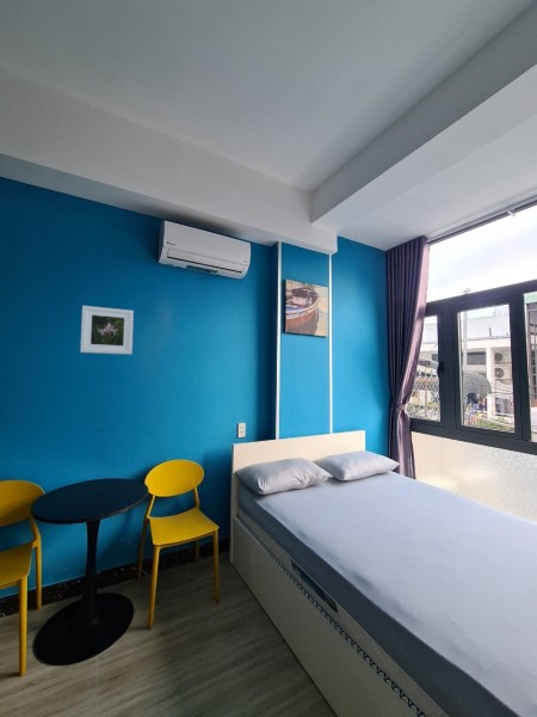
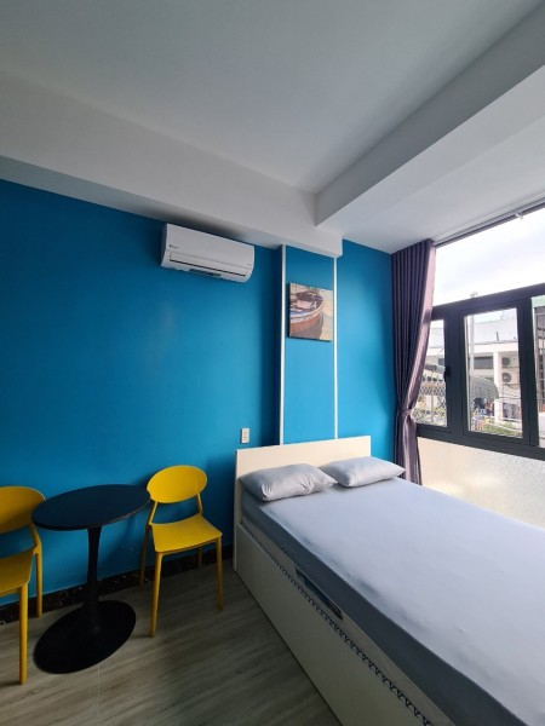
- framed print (107, 330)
